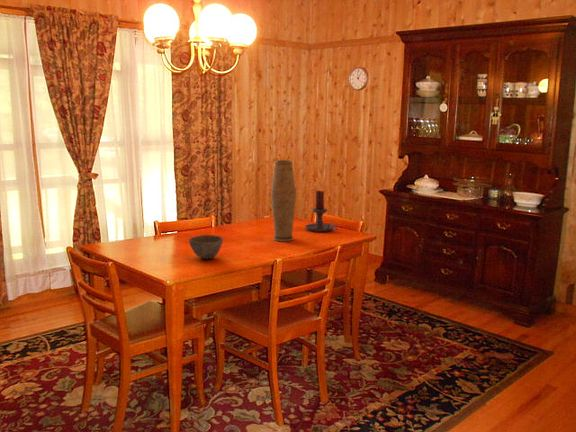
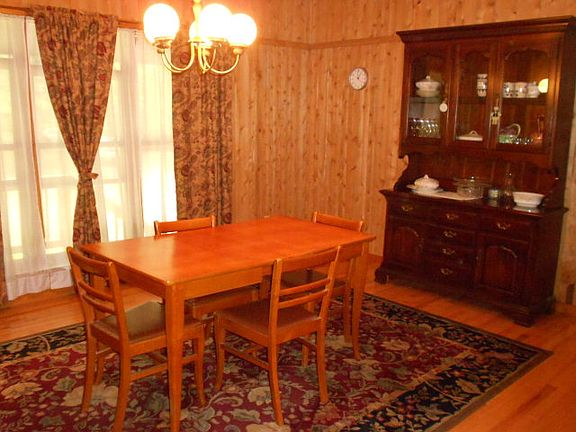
- vase (283, 200)
- candle holder (322, 210)
- bowl (206, 248)
